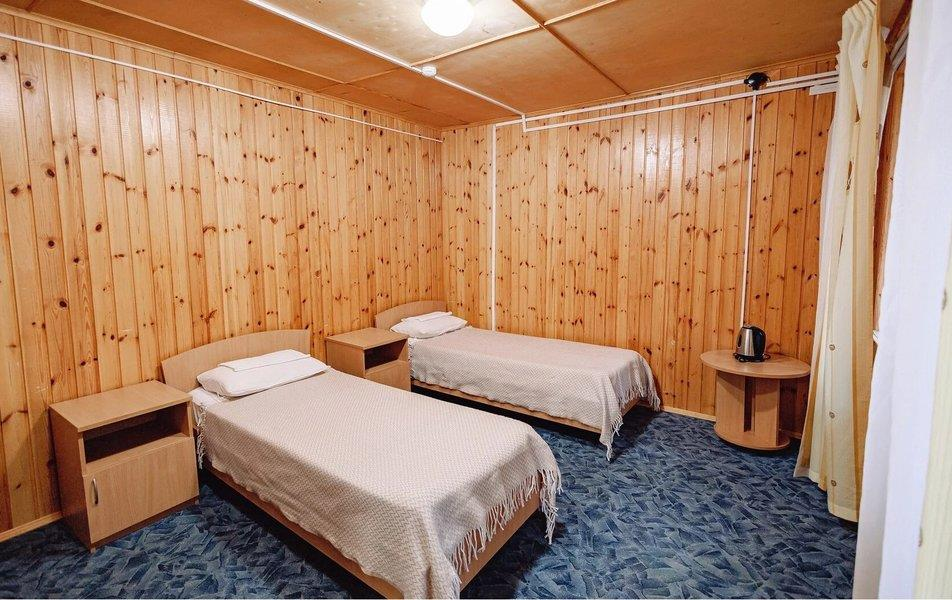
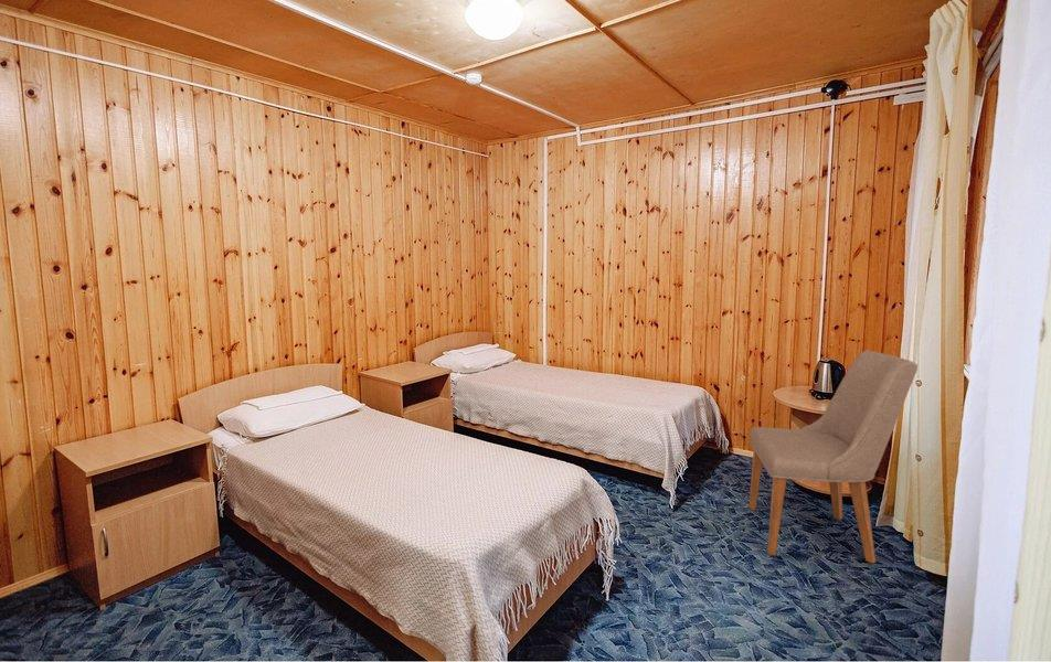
+ chair (829, 447)
